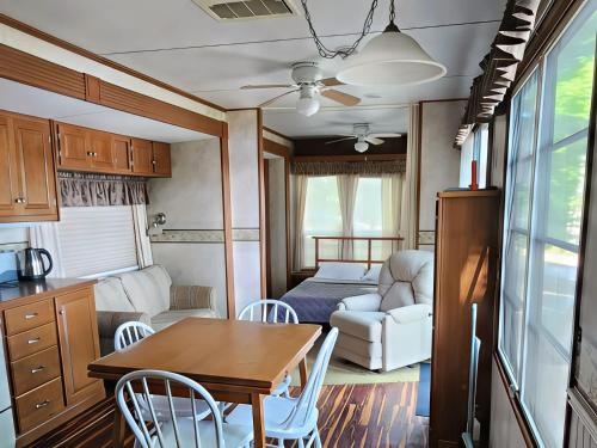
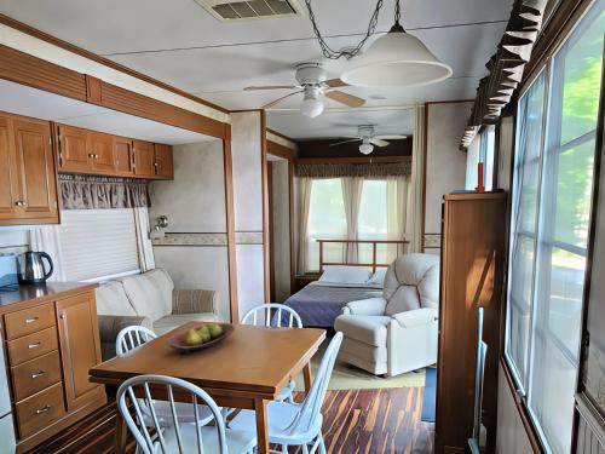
+ fruit bowl (202, 335)
